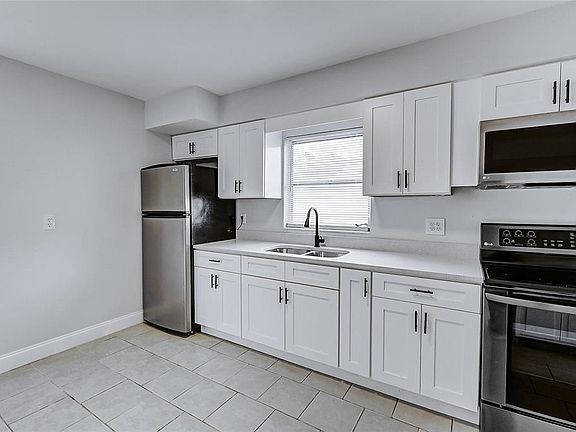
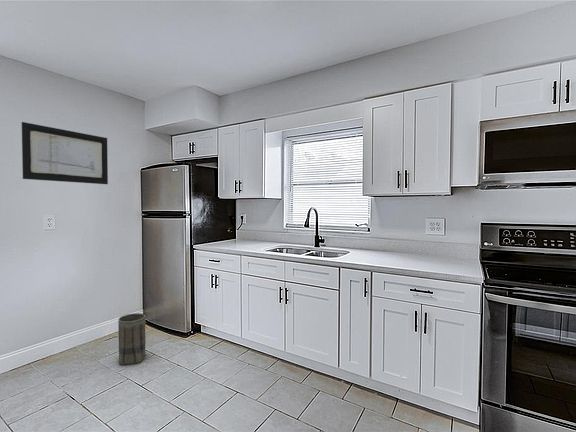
+ wall art (69, 156)
+ basket (132, 338)
